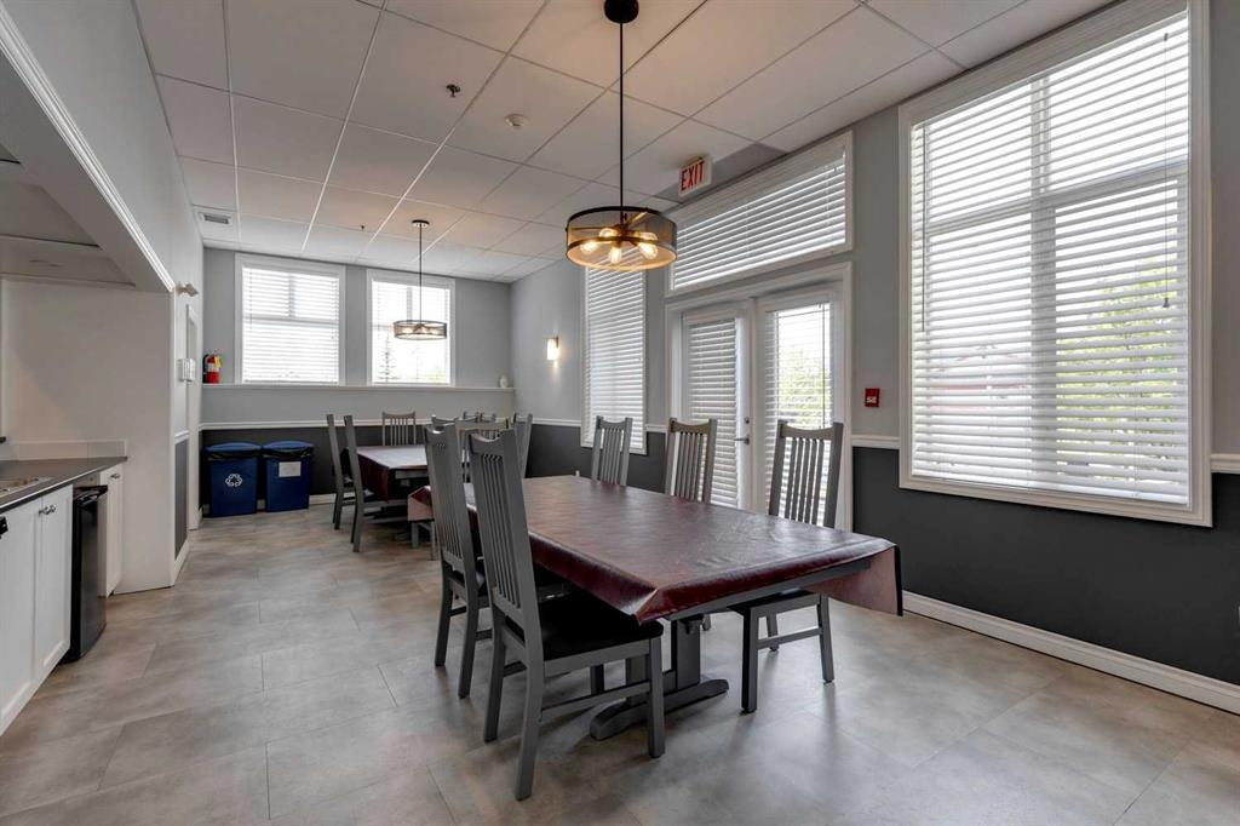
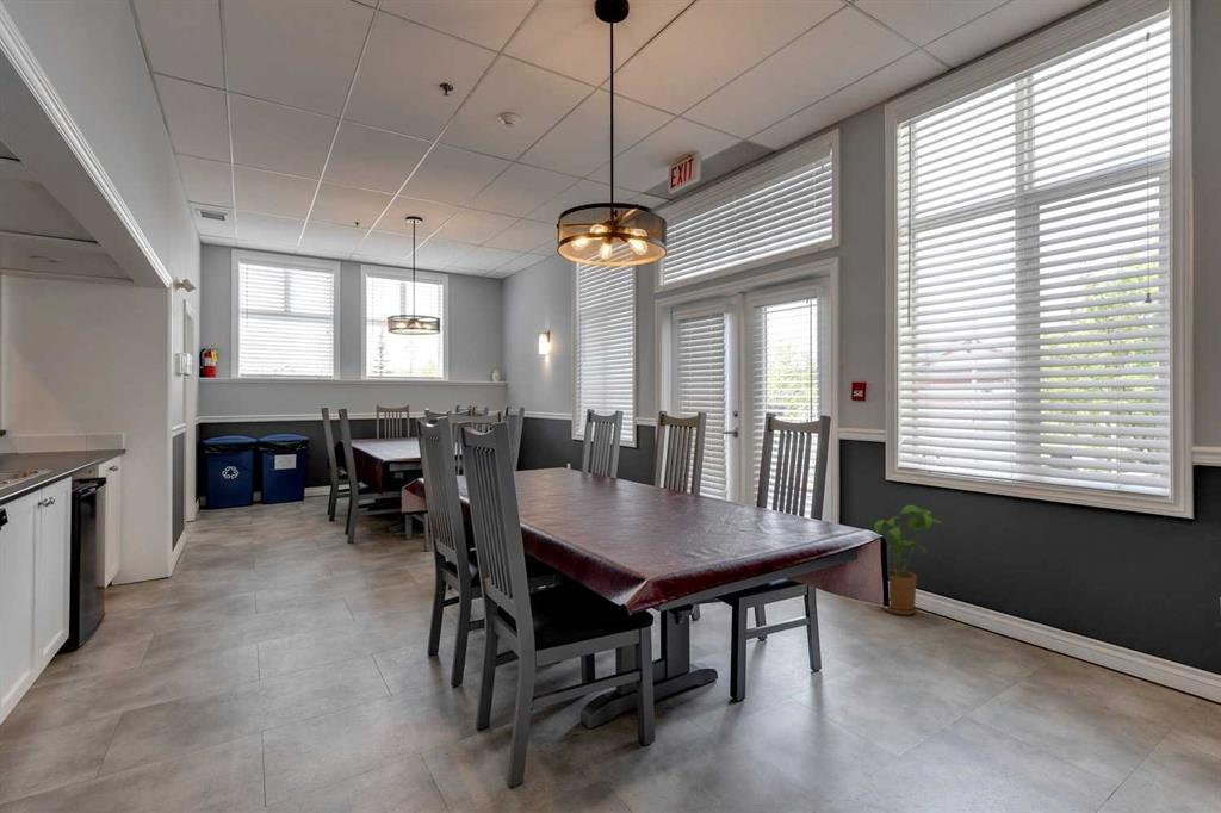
+ house plant (898, 558)
